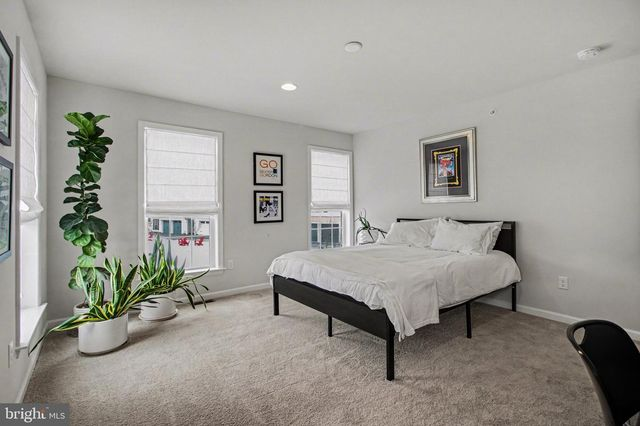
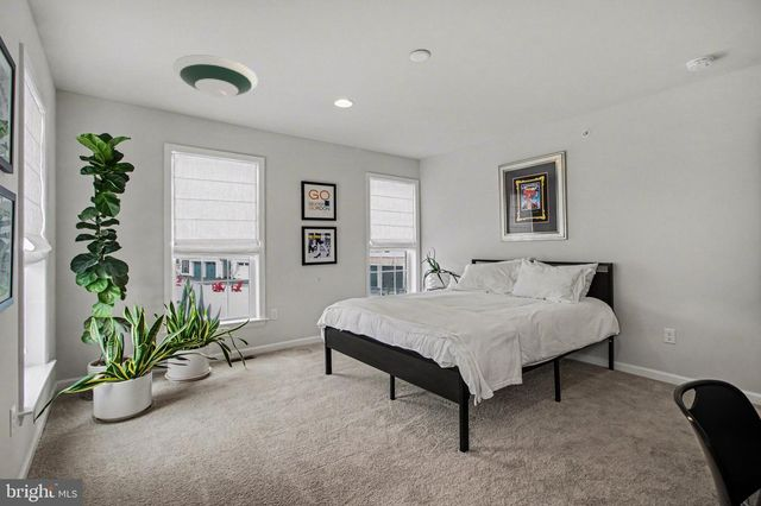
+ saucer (216, 84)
